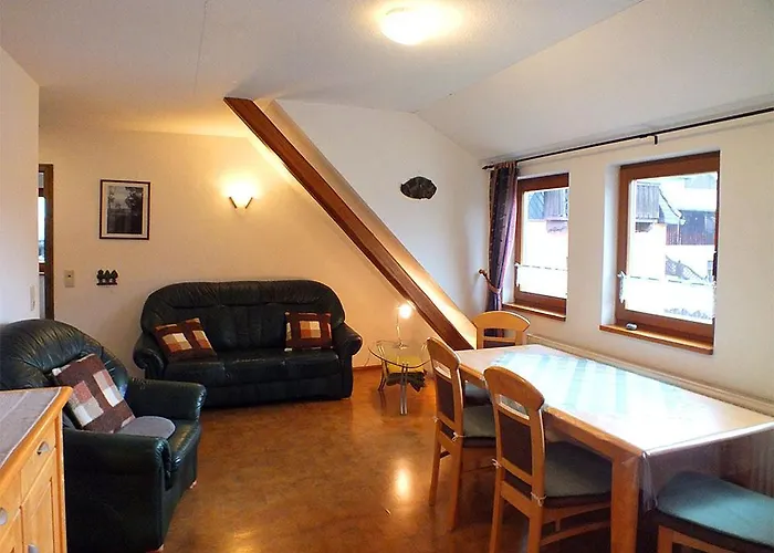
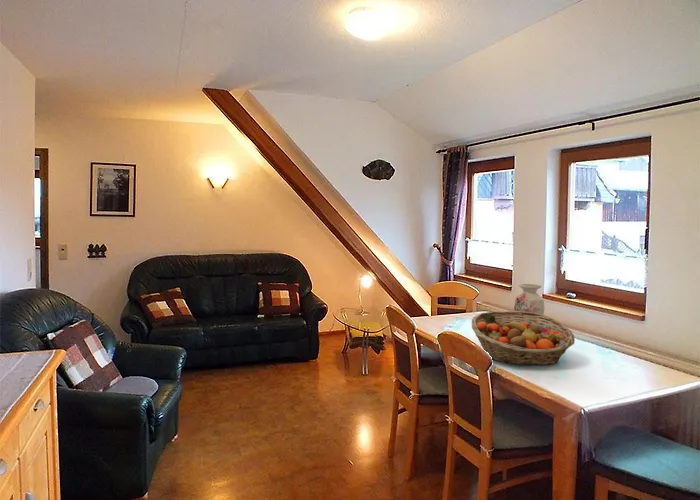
+ fruit basket (521, 336)
+ vase (529, 310)
